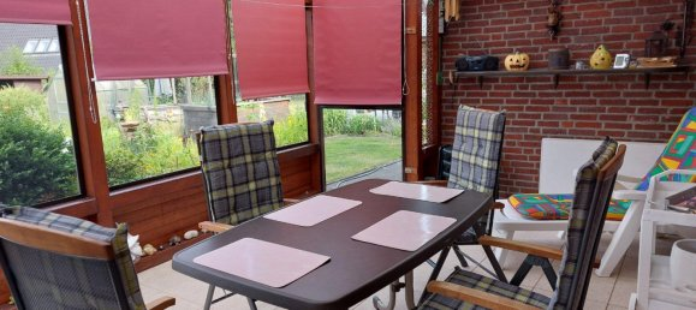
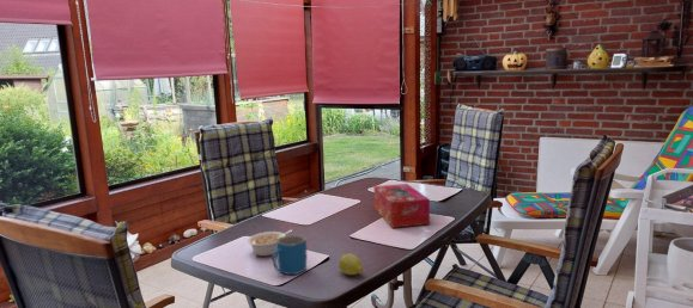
+ mug (287, 255)
+ legume (268, 242)
+ fruit (351, 264)
+ tissue box (400, 203)
